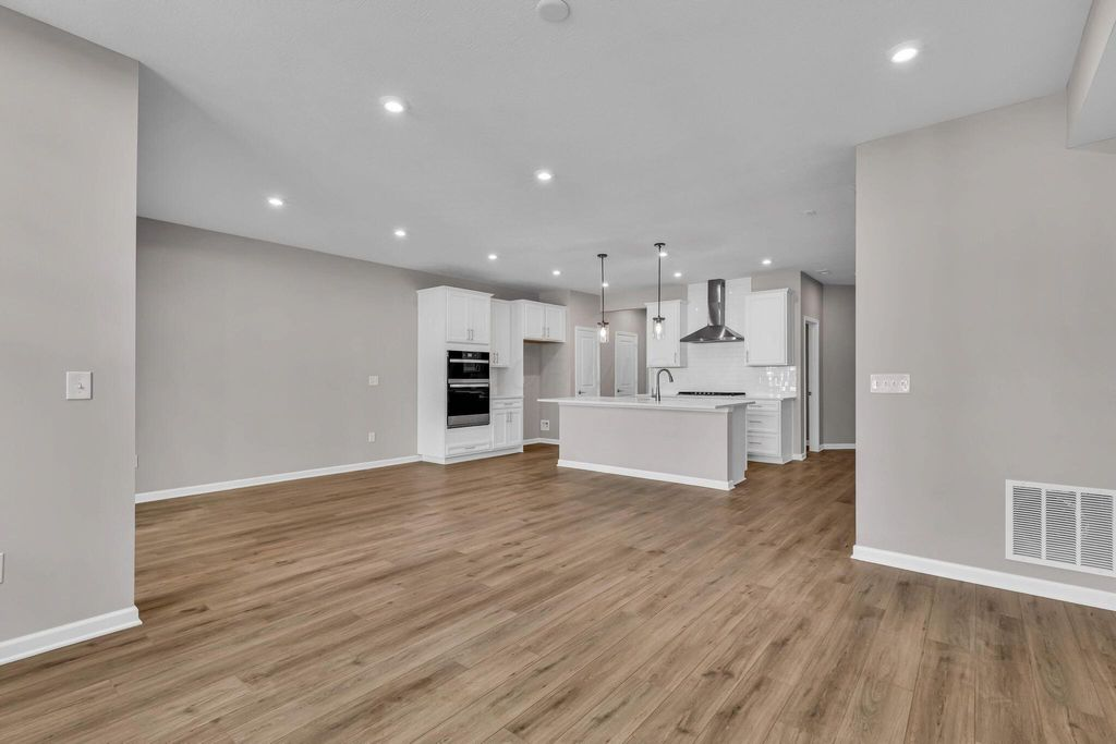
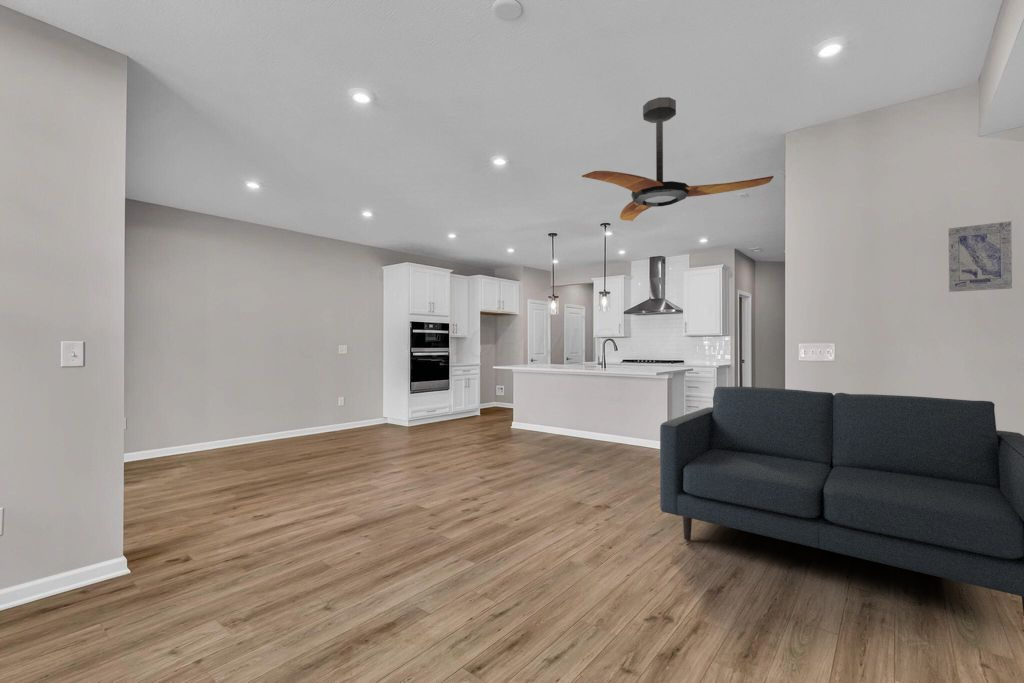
+ ceiling fan (662, 153)
+ sofa (829, 473)
+ wall art (979, 257)
